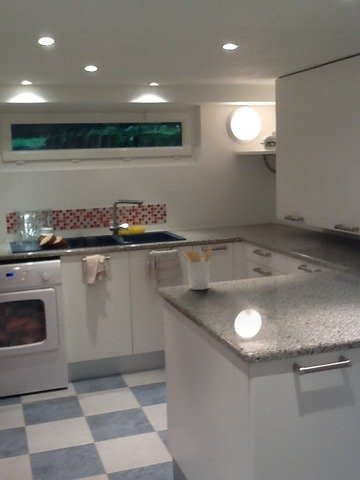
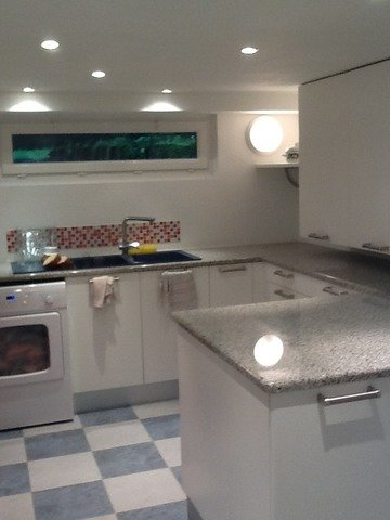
- utensil holder (196, 268)
